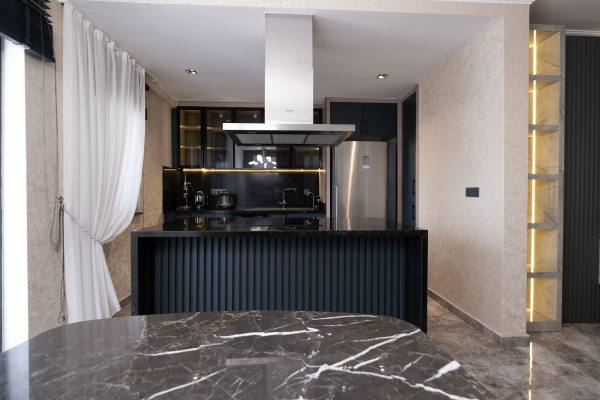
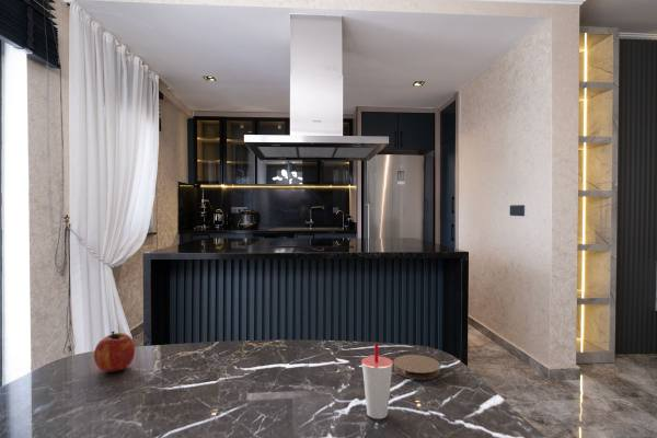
+ fruit (115, 349)
+ coaster (416, 366)
+ cup (377, 378)
